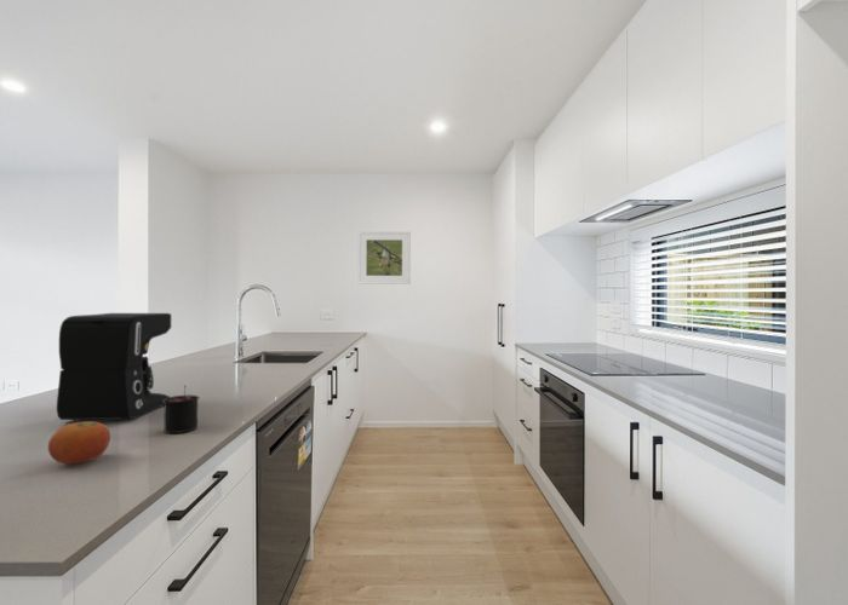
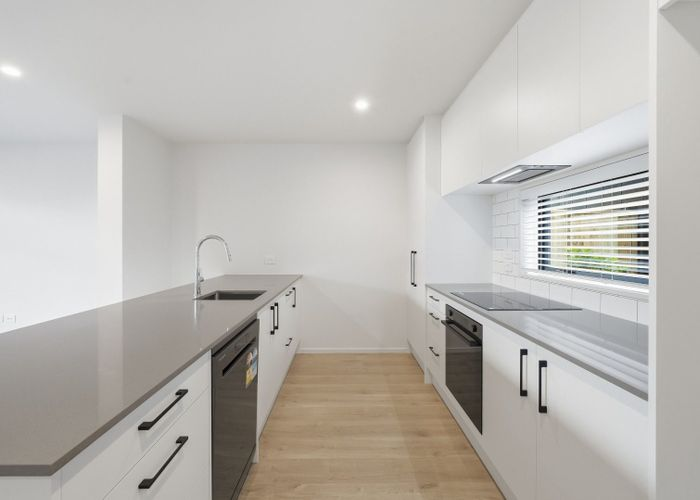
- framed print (384, 258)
- fruit (80, 442)
- candle (181, 405)
- coffee maker (124, 362)
